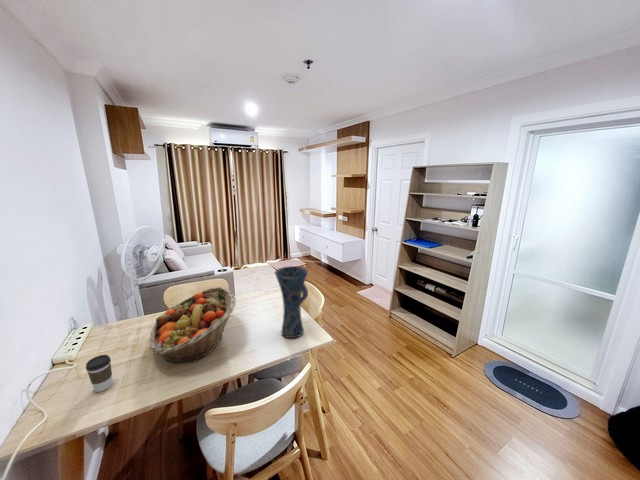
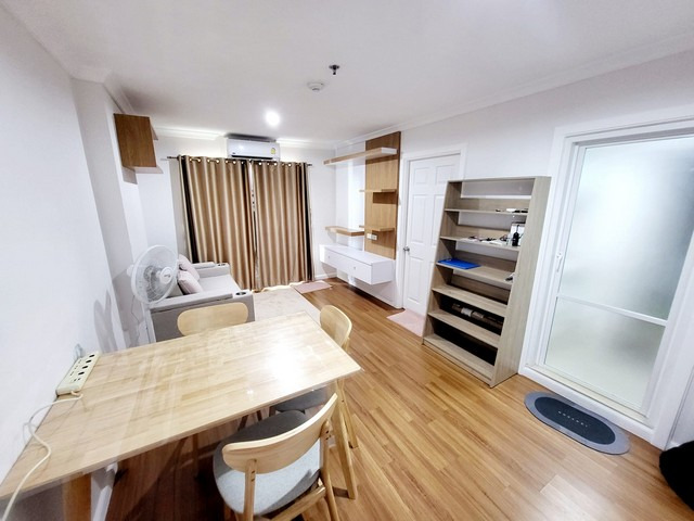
- coffee cup (100, 373)
- fruit basket (195, 321)
- vase (291, 302)
